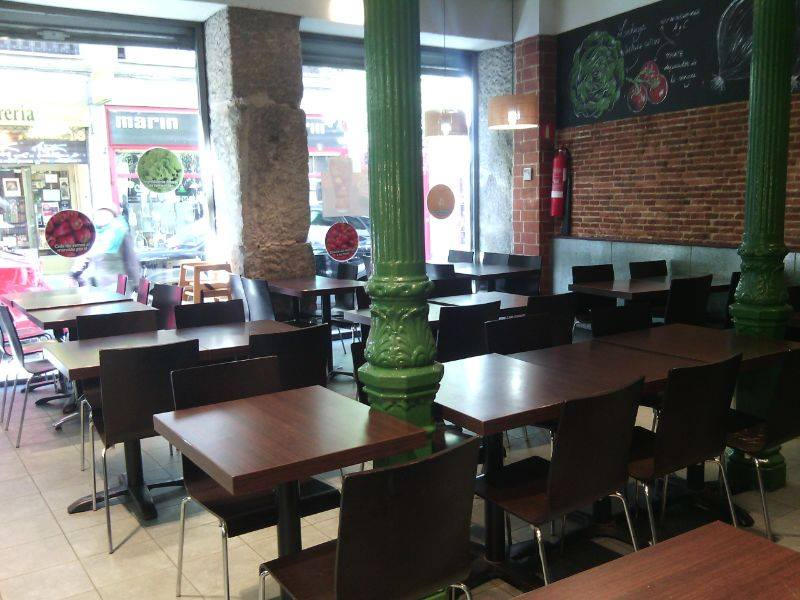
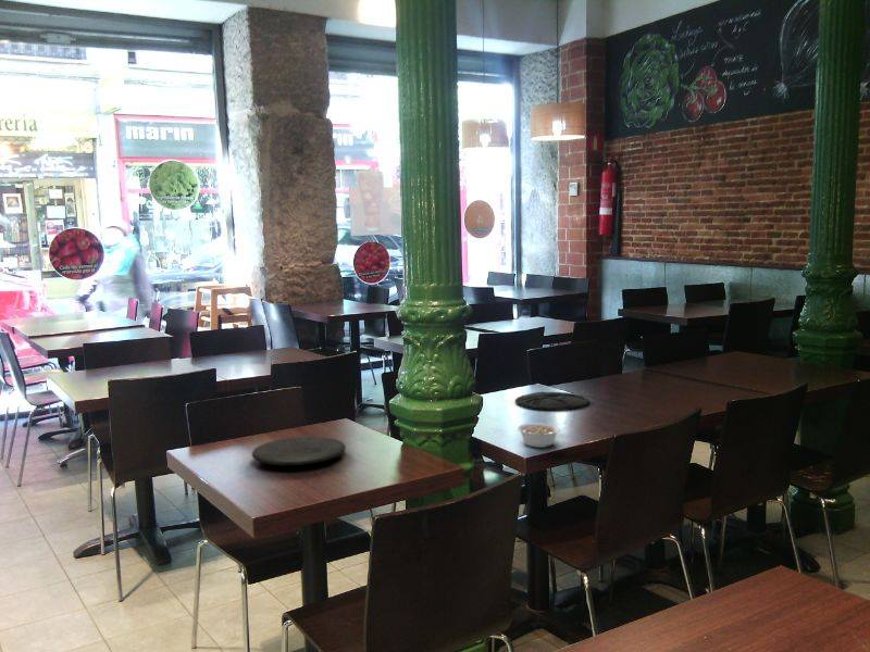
+ legume (539, 435)
+ plate (299, 453)
+ plate (551, 397)
